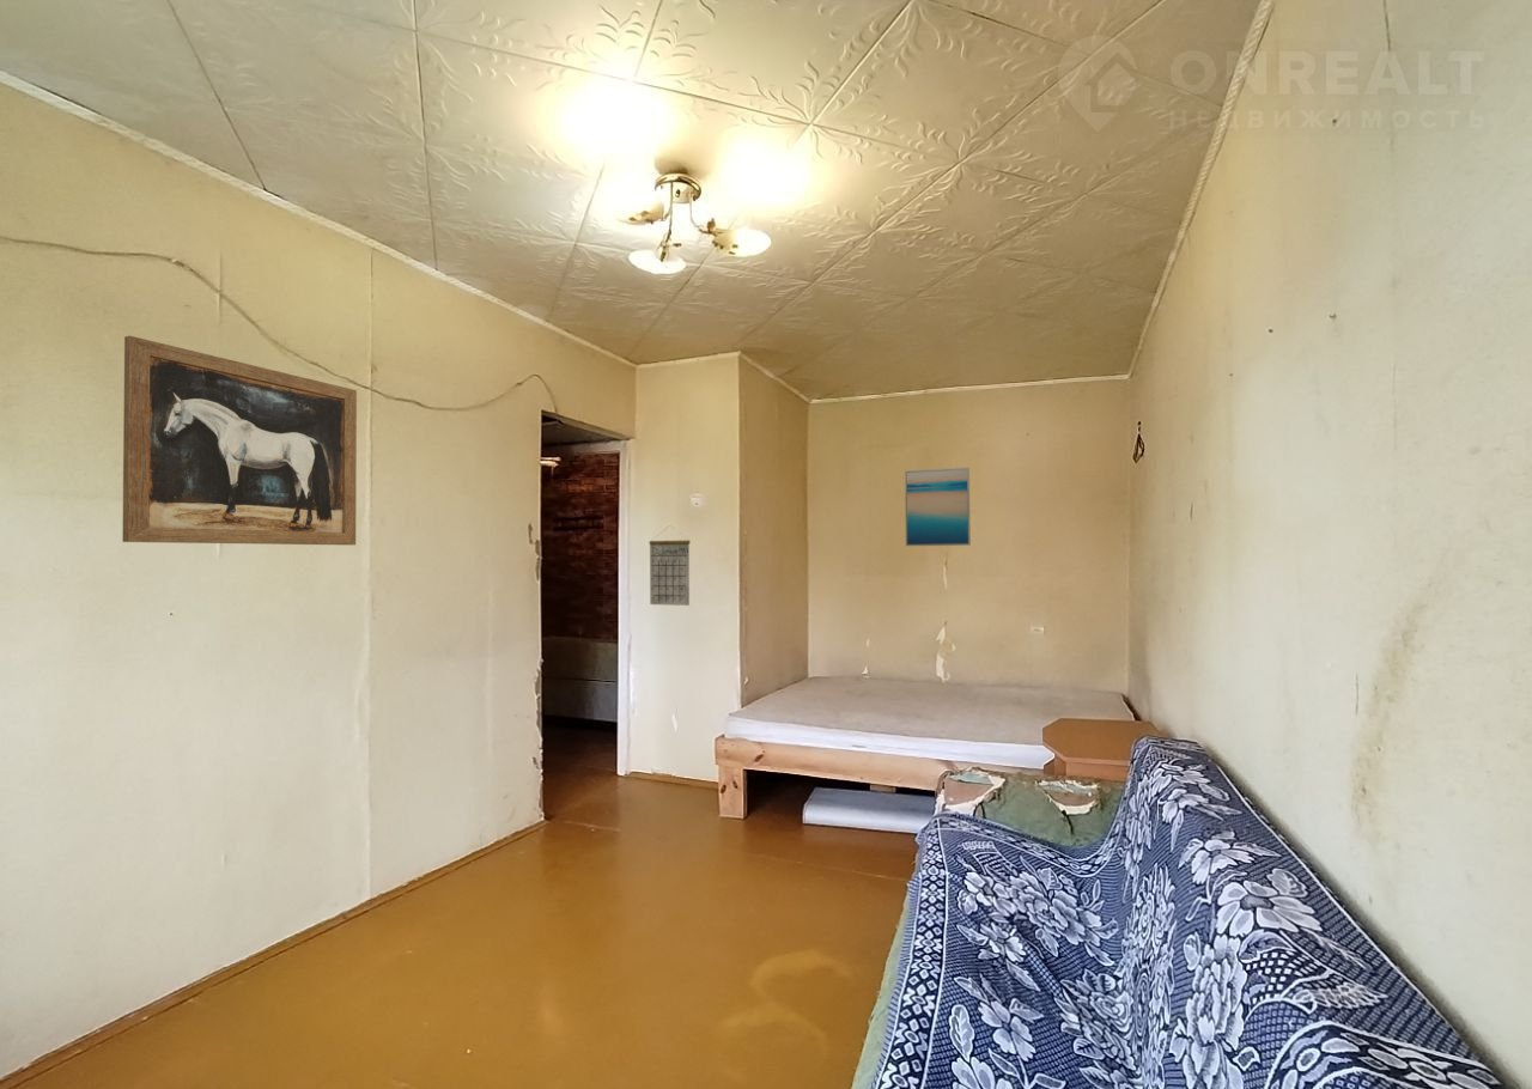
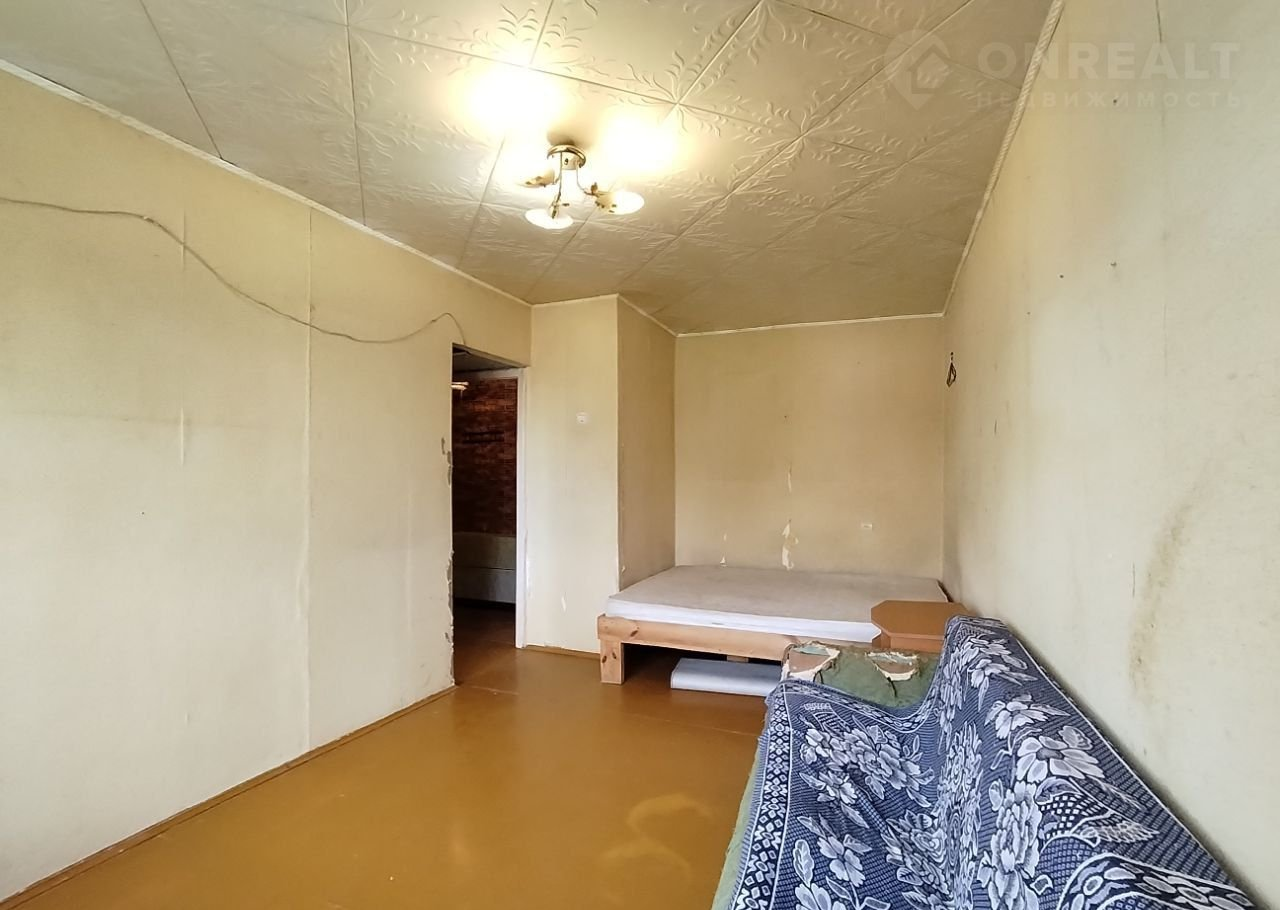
- calendar (669, 565)
- wall art (256, 455)
- wall art (937, 507)
